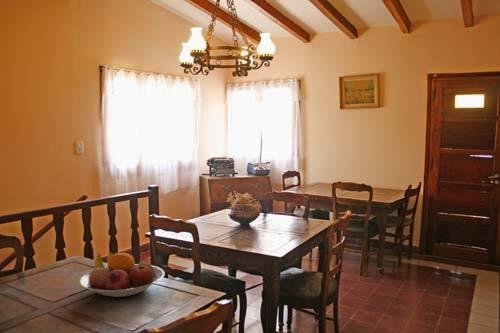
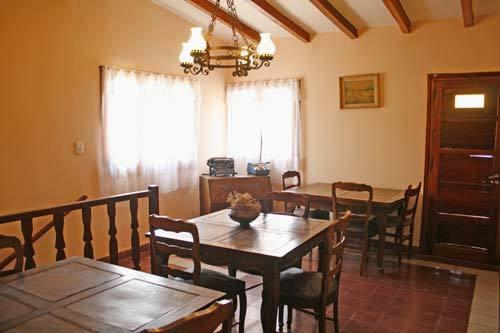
- fruit bowl (123, 272)
